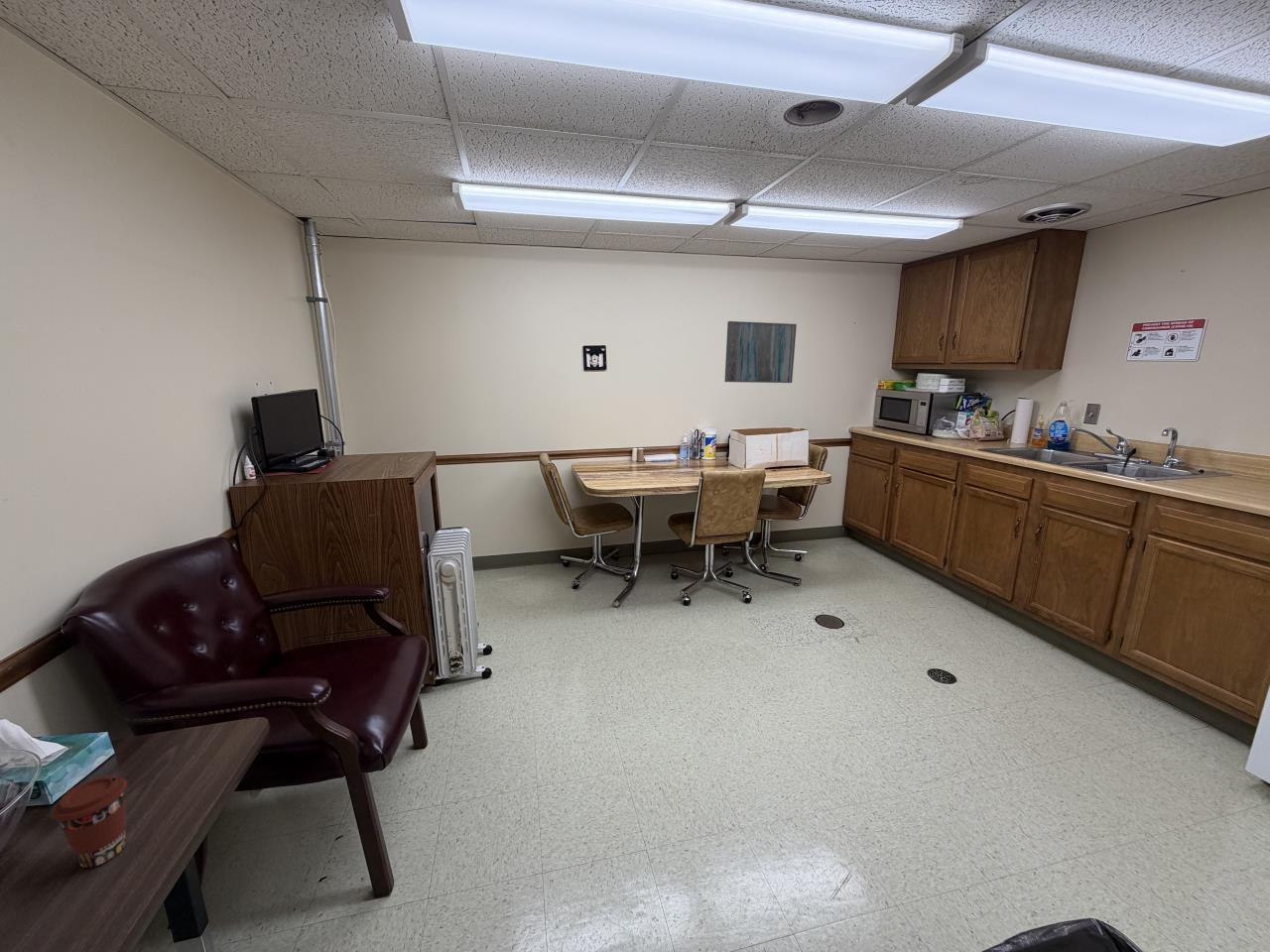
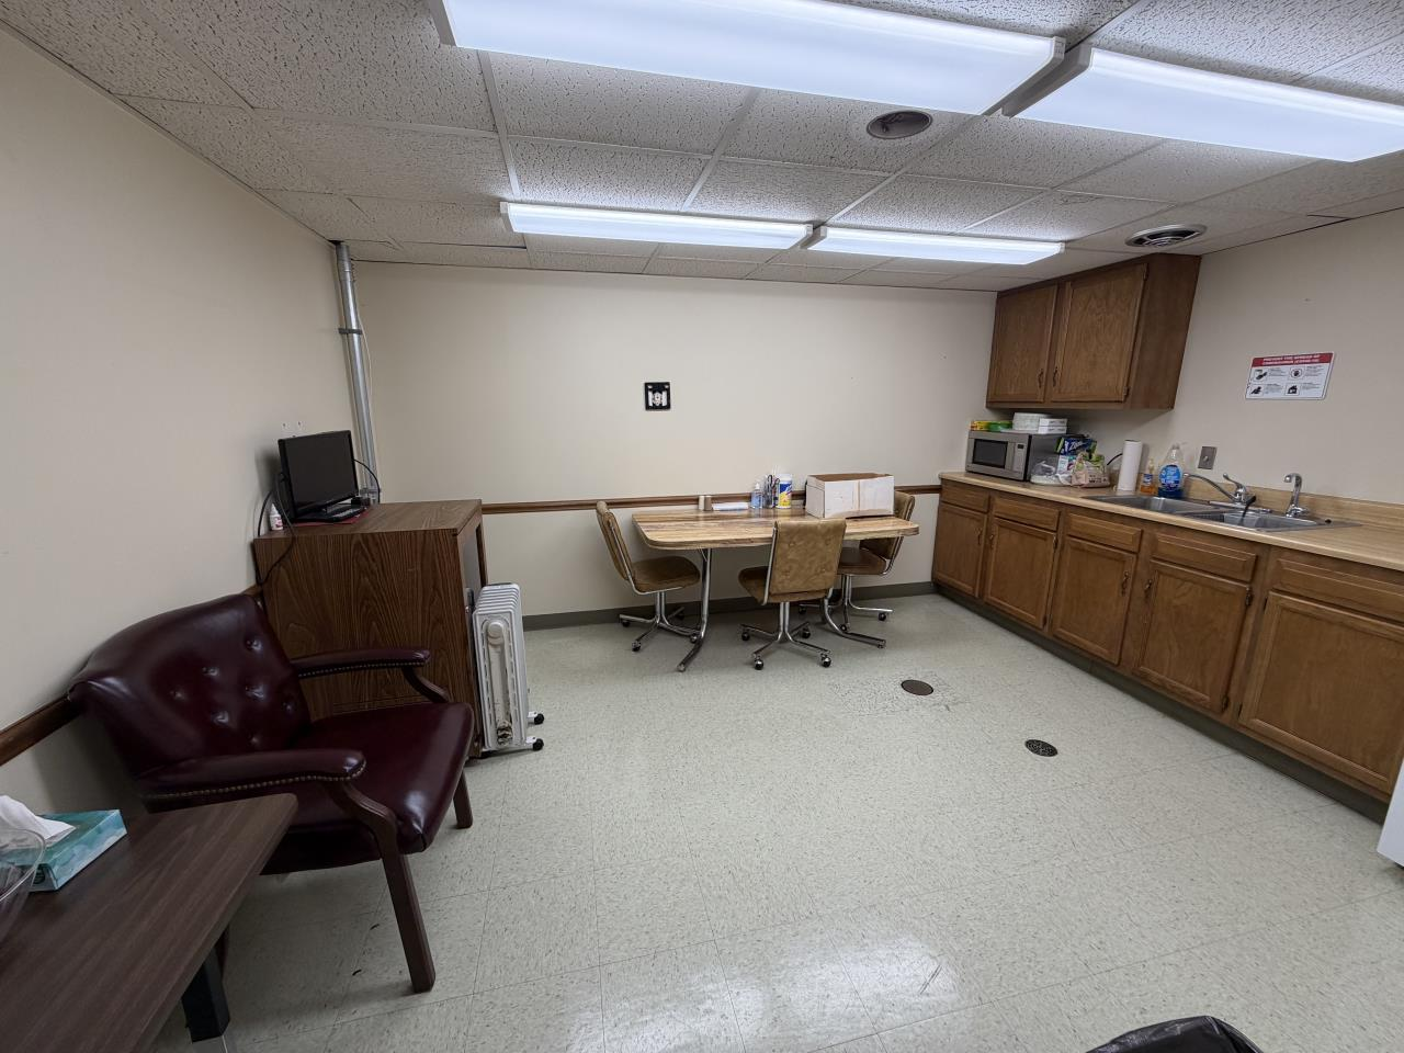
- coffee cup (96, 822)
- wall art (760, 352)
